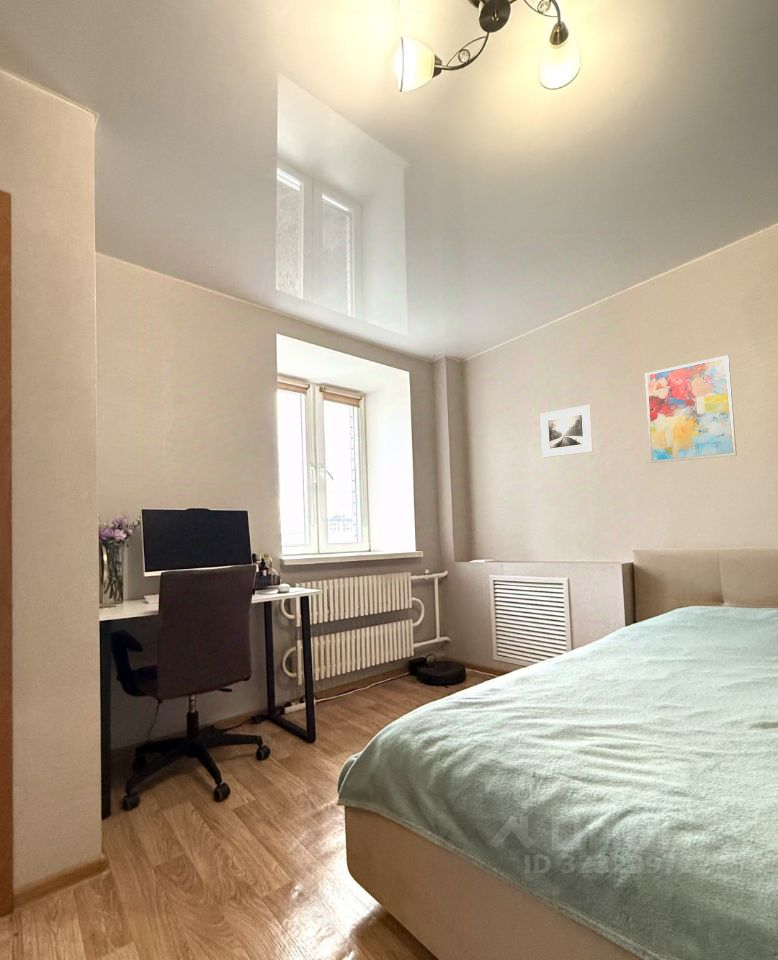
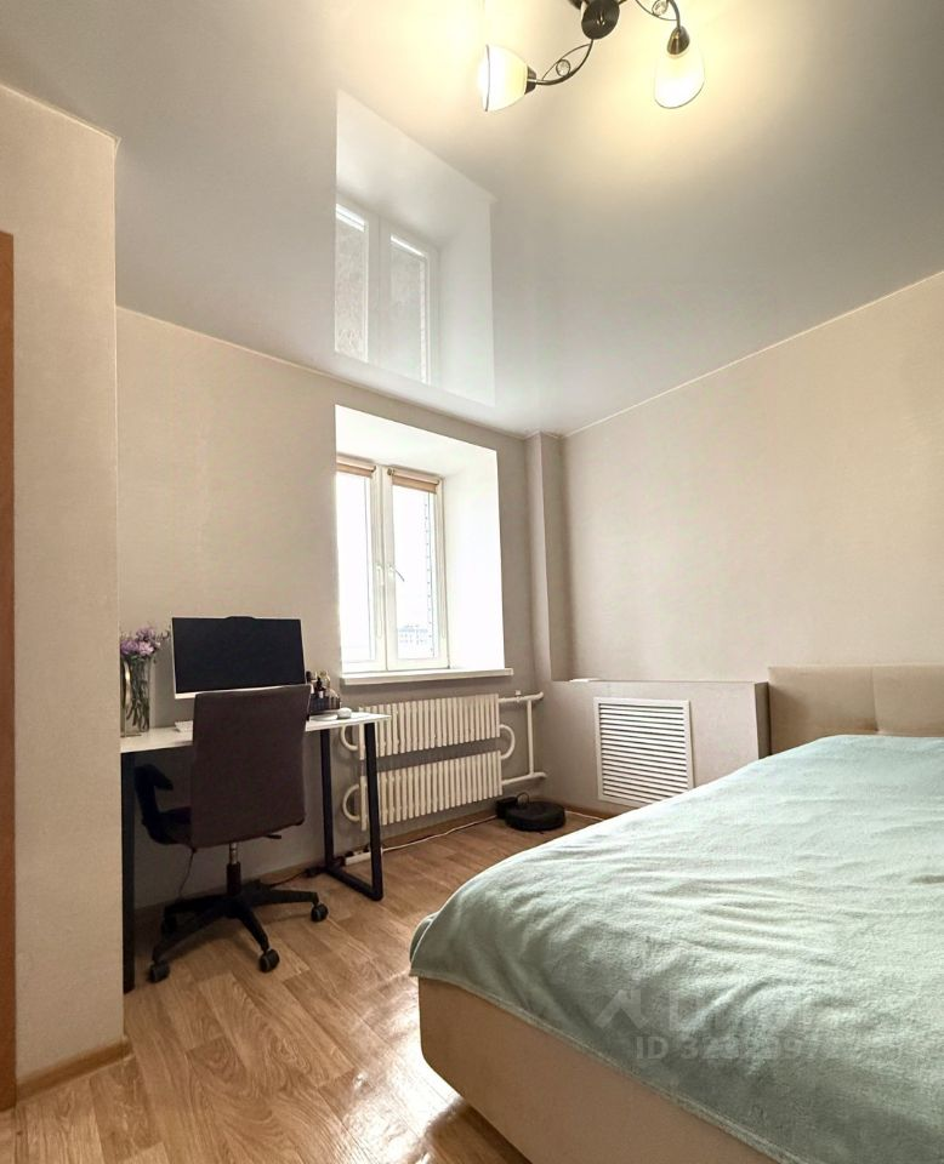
- wall art (688, 411)
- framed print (565, 432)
